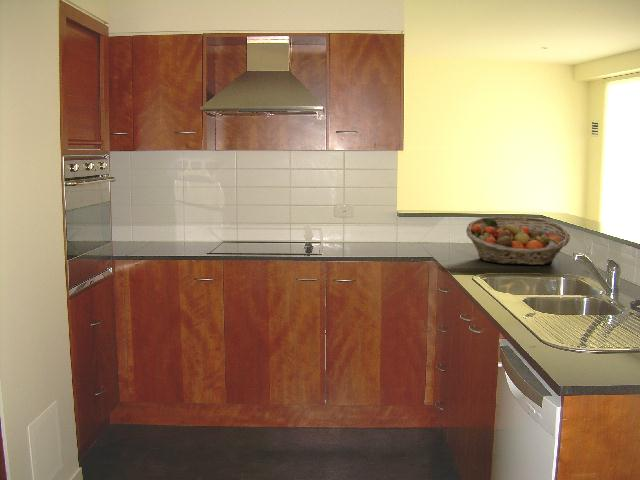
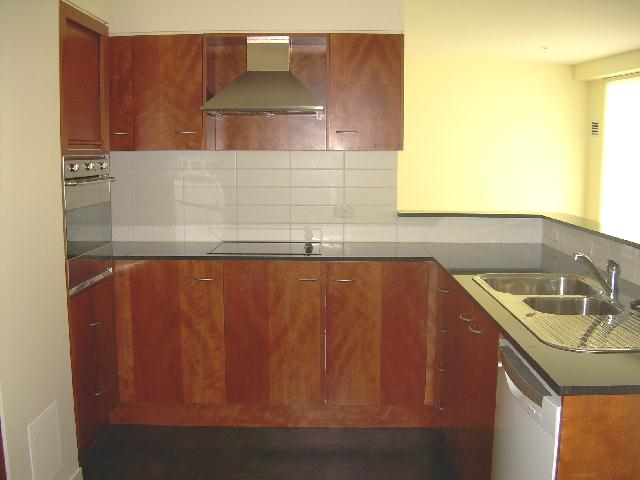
- fruit basket (516, 239)
